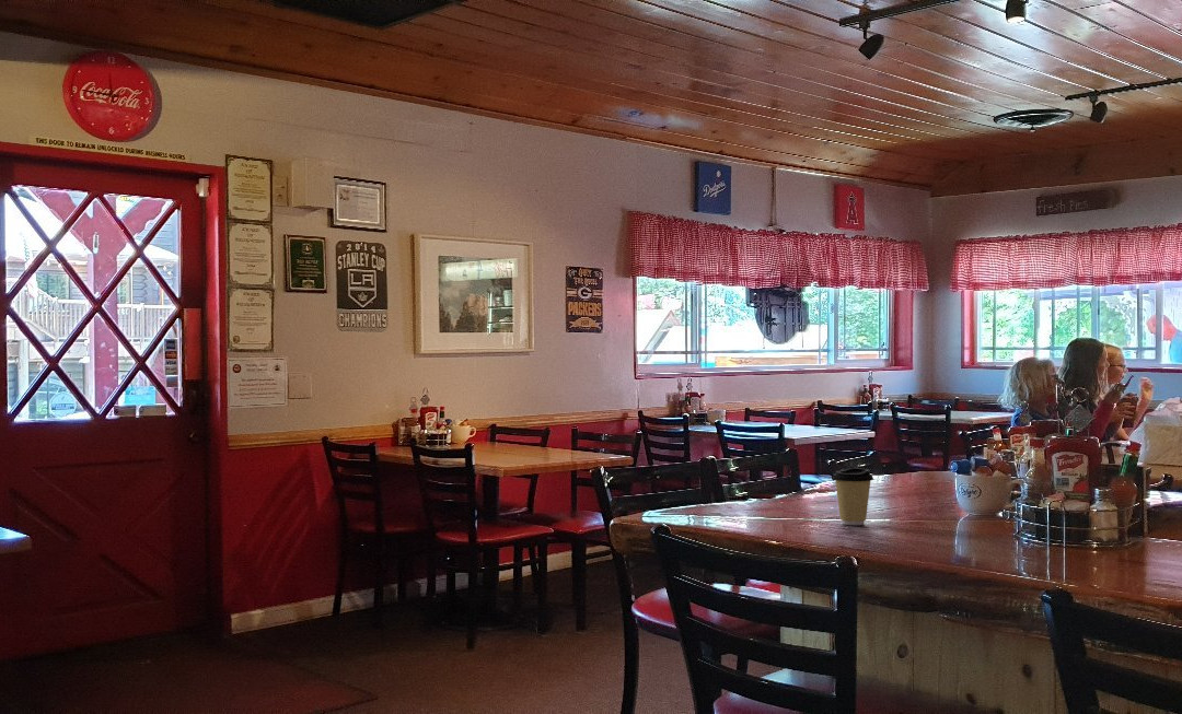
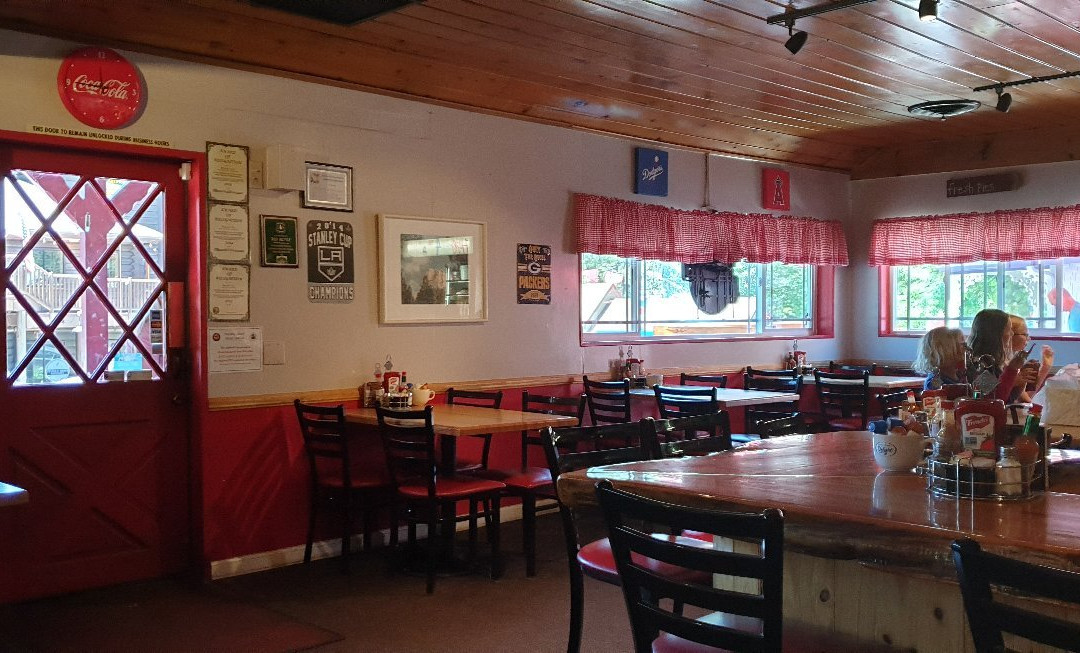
- coffee cup (853, 496)
